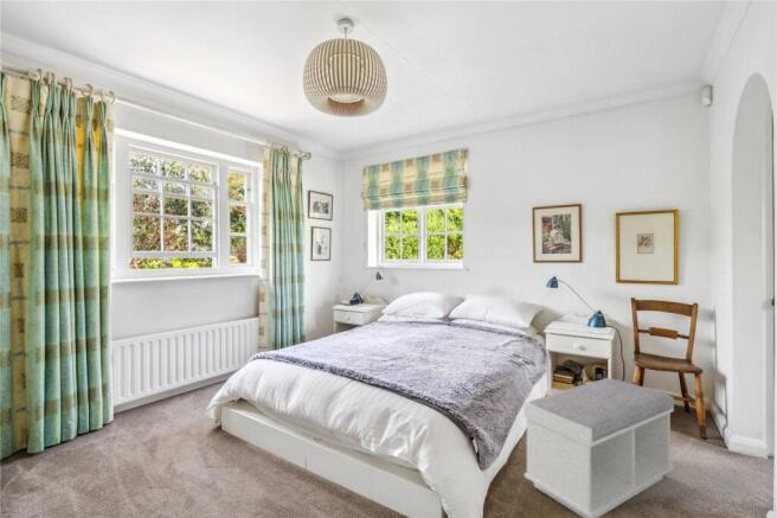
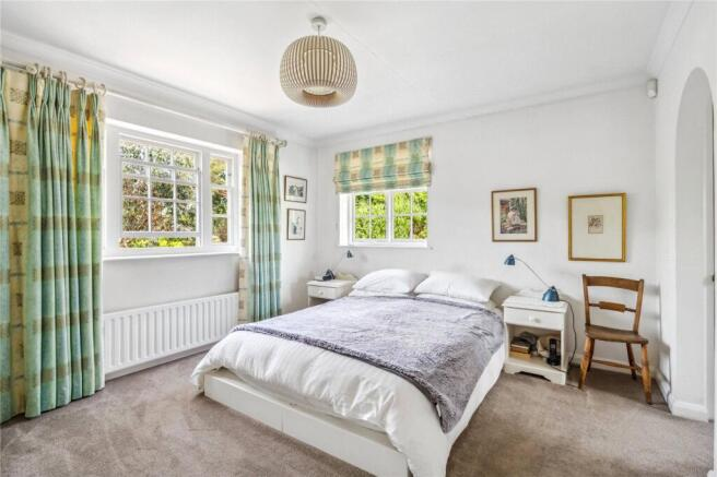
- bench (601, 439)
